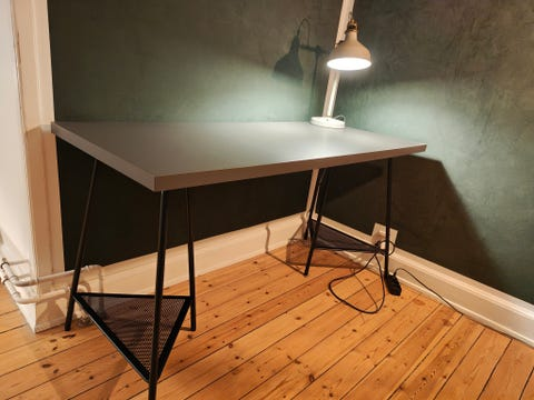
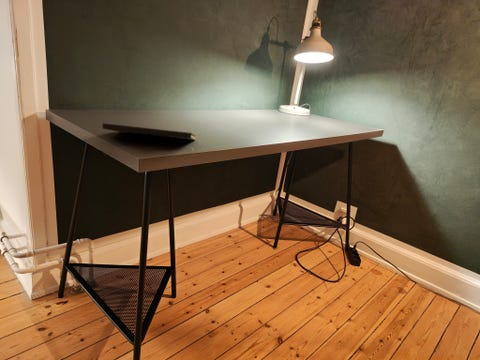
+ notepad (153, 132)
